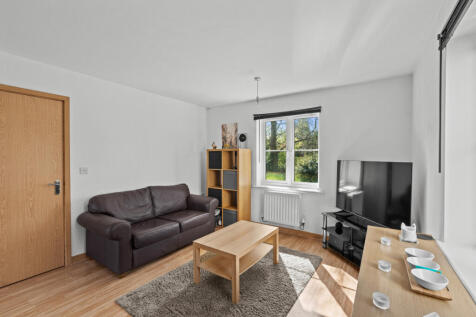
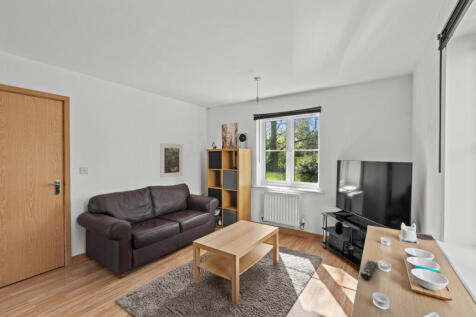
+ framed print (171, 160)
+ remote control (369, 269)
